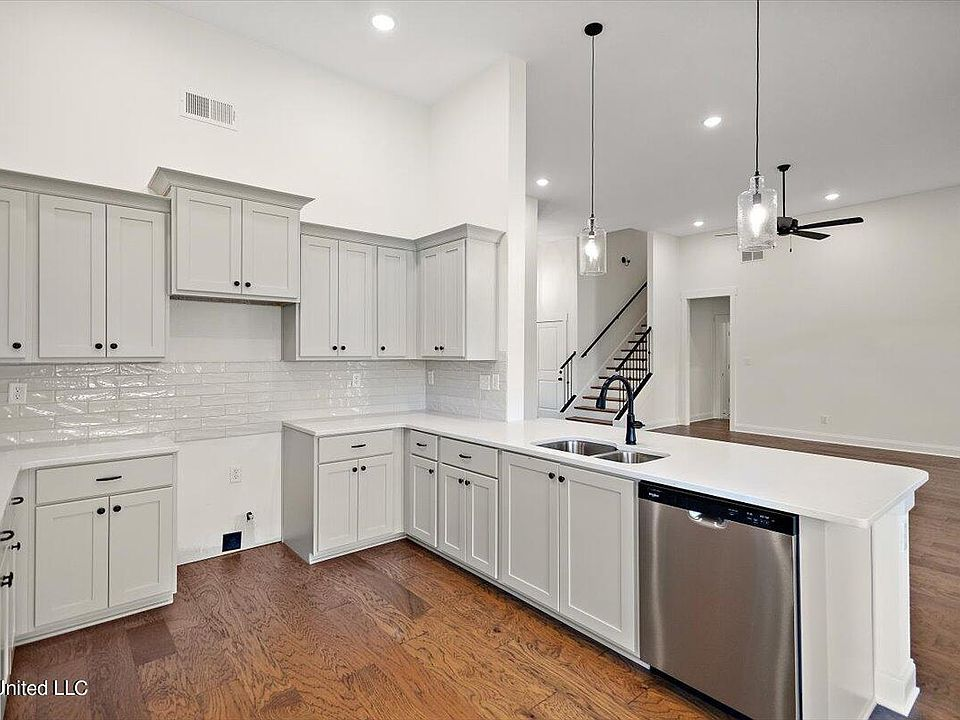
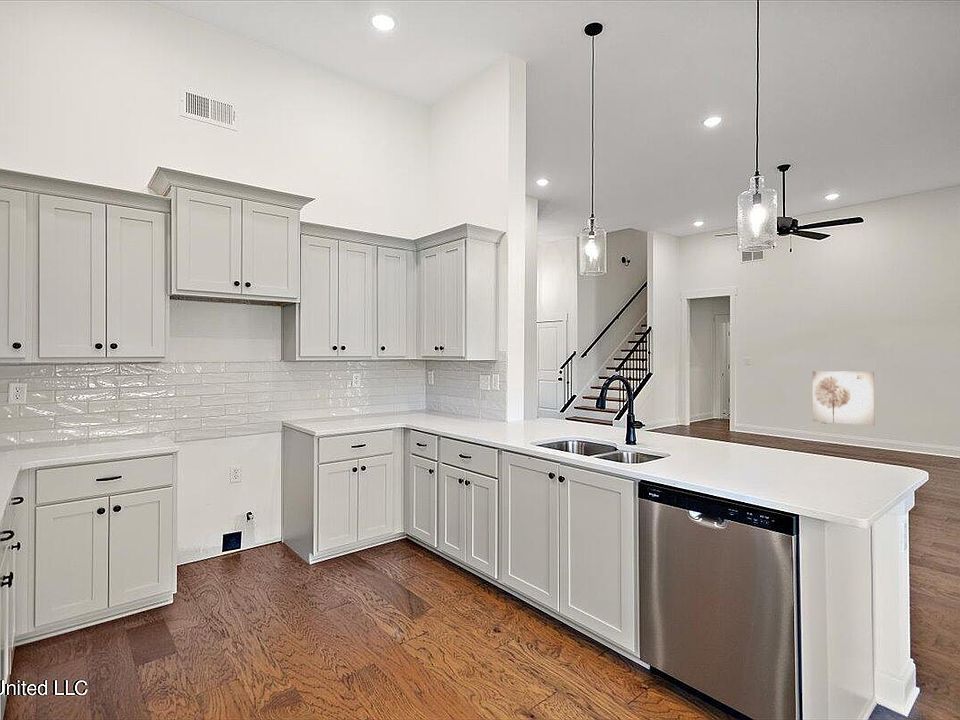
+ wall art (842, 397)
